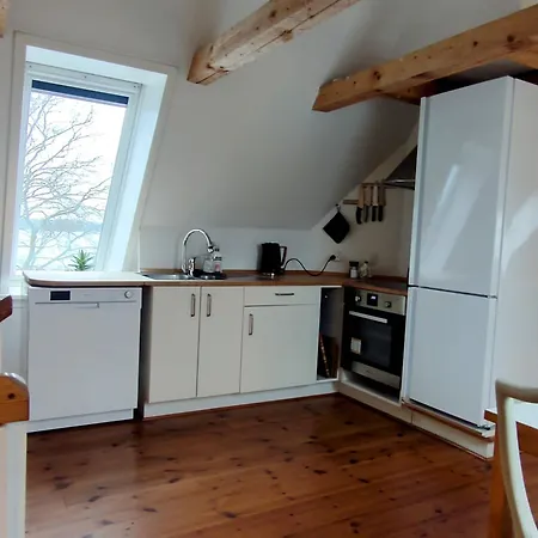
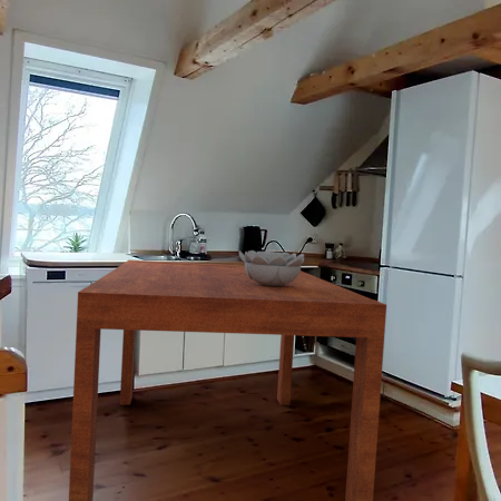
+ dining table (216, 332)
+ decorative bowl (274, 268)
